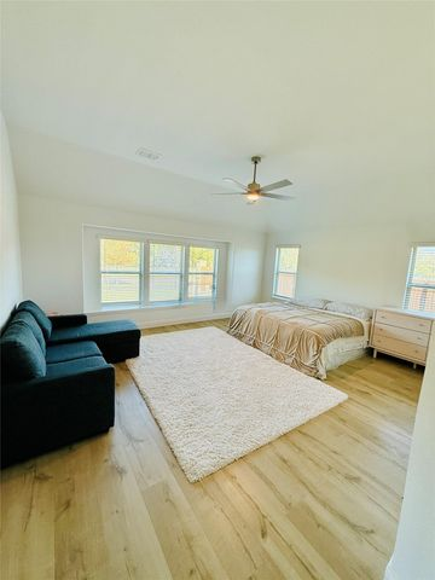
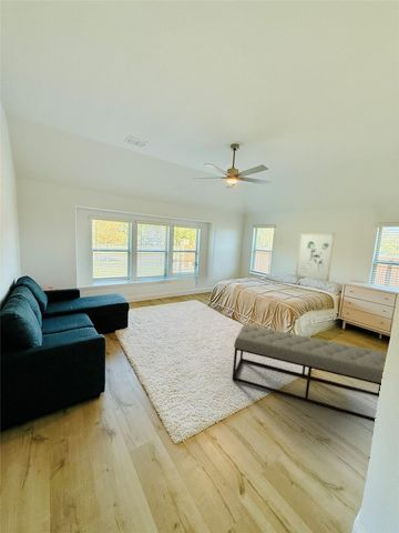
+ bench (306, 365)
+ wall art (314, 255)
